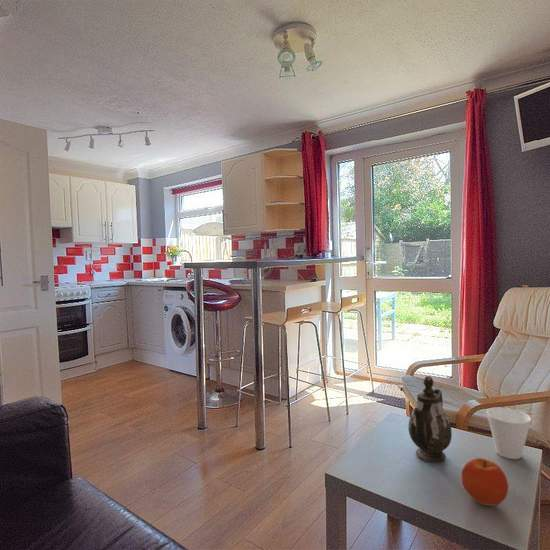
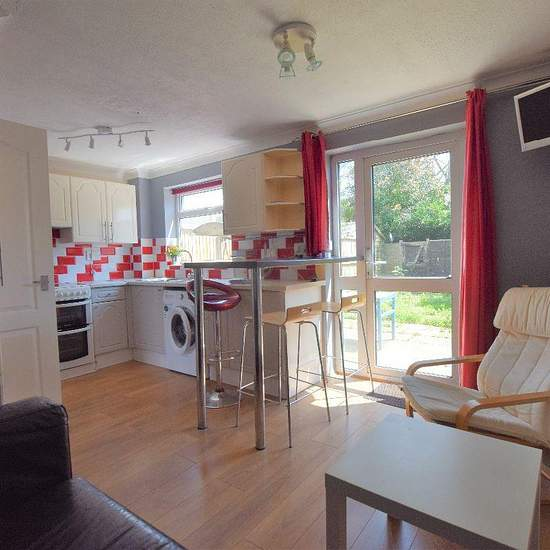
- fruit (484, 481)
- cup (508, 434)
- teapot (428, 417)
